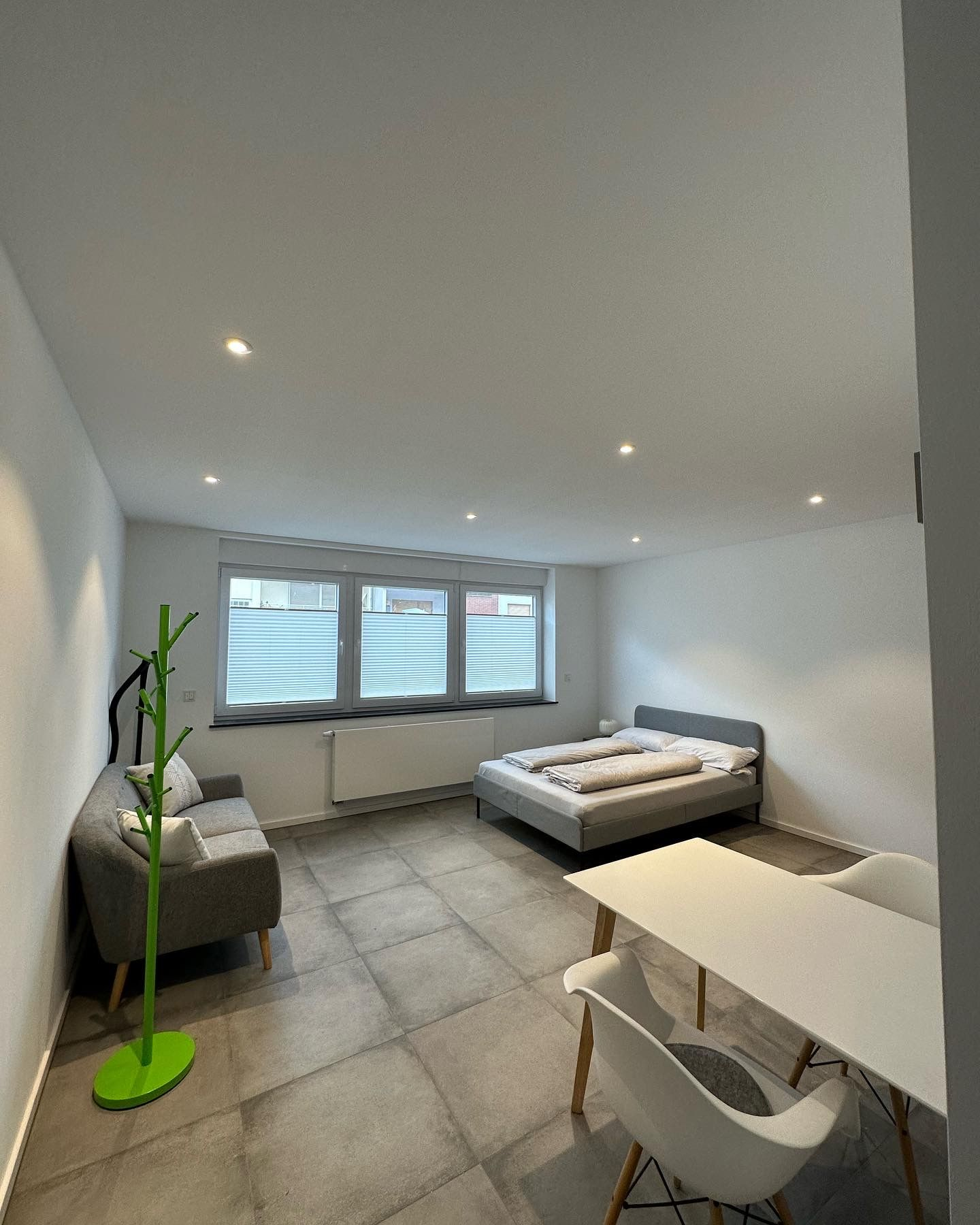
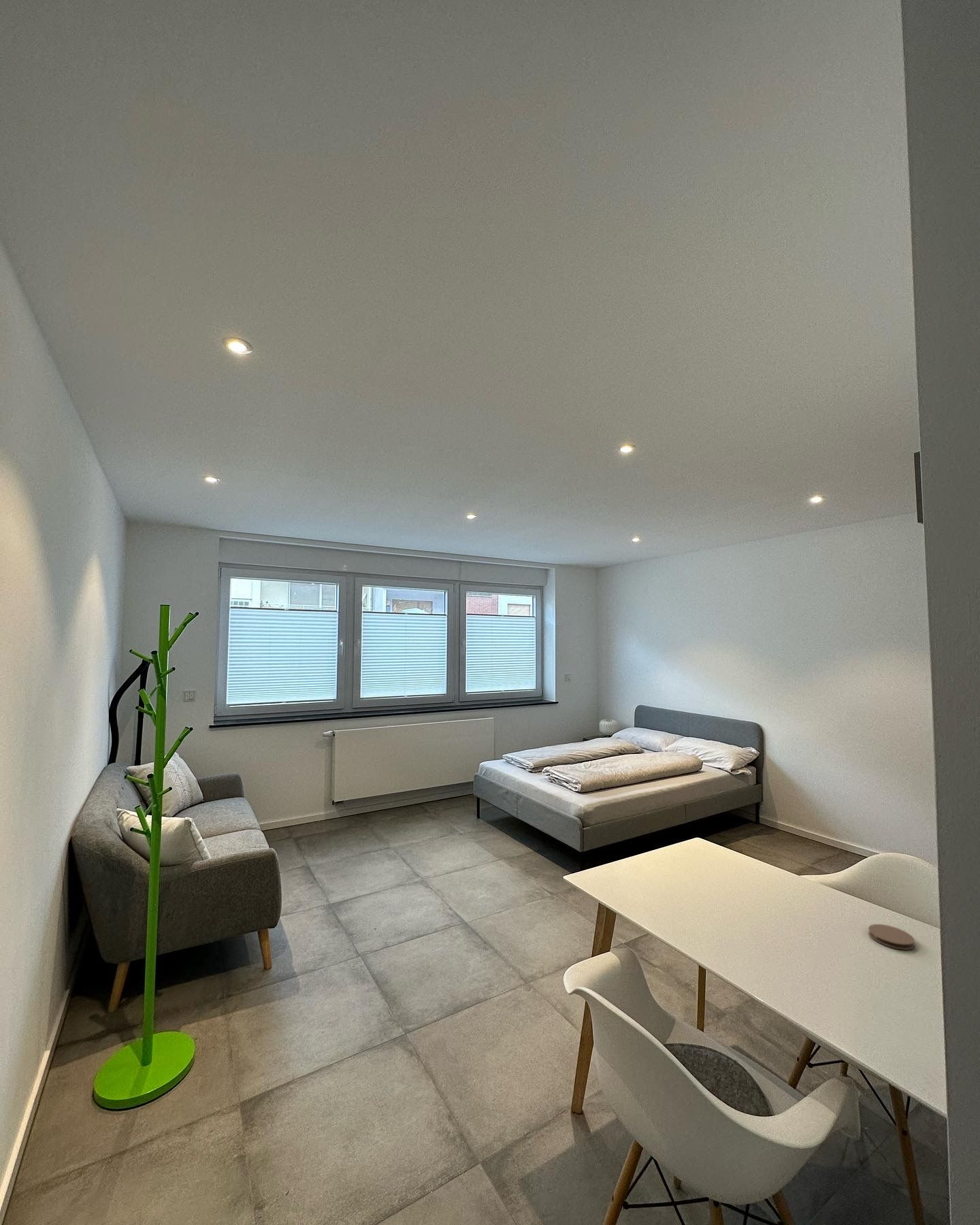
+ coaster (891, 936)
